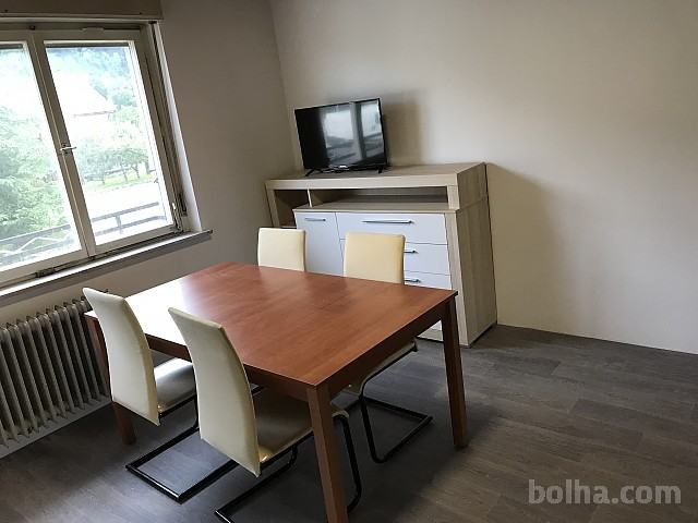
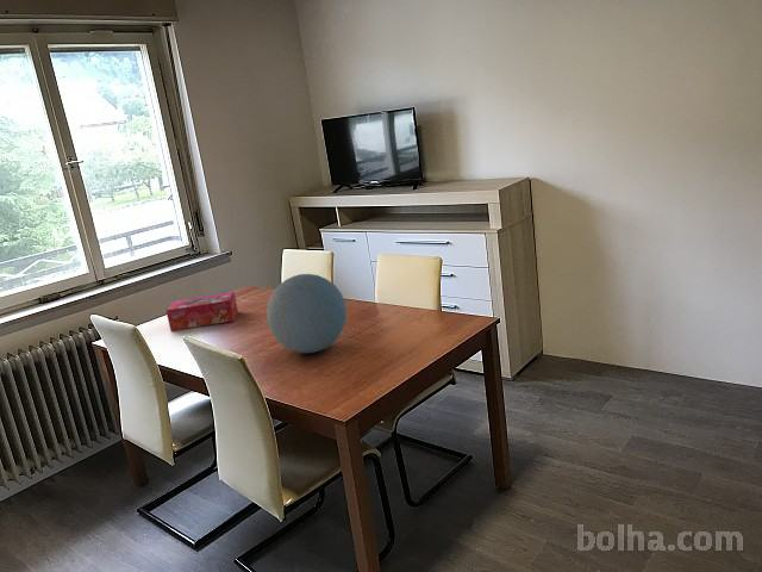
+ tissue box (202, 310)
+ decorative orb (306, 312)
